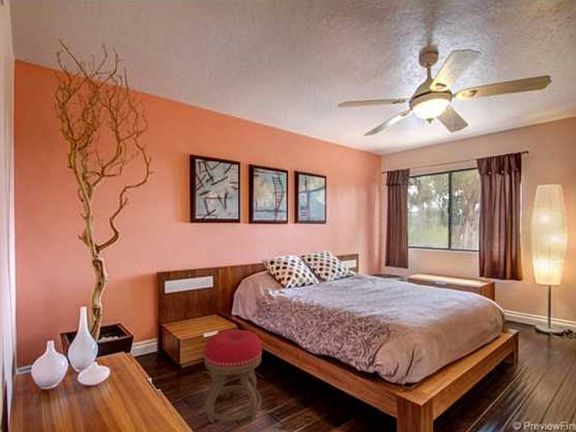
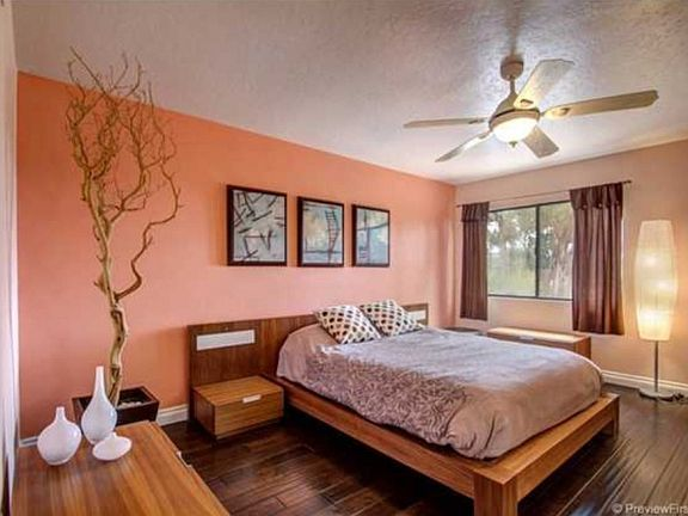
- stool (233, 372)
